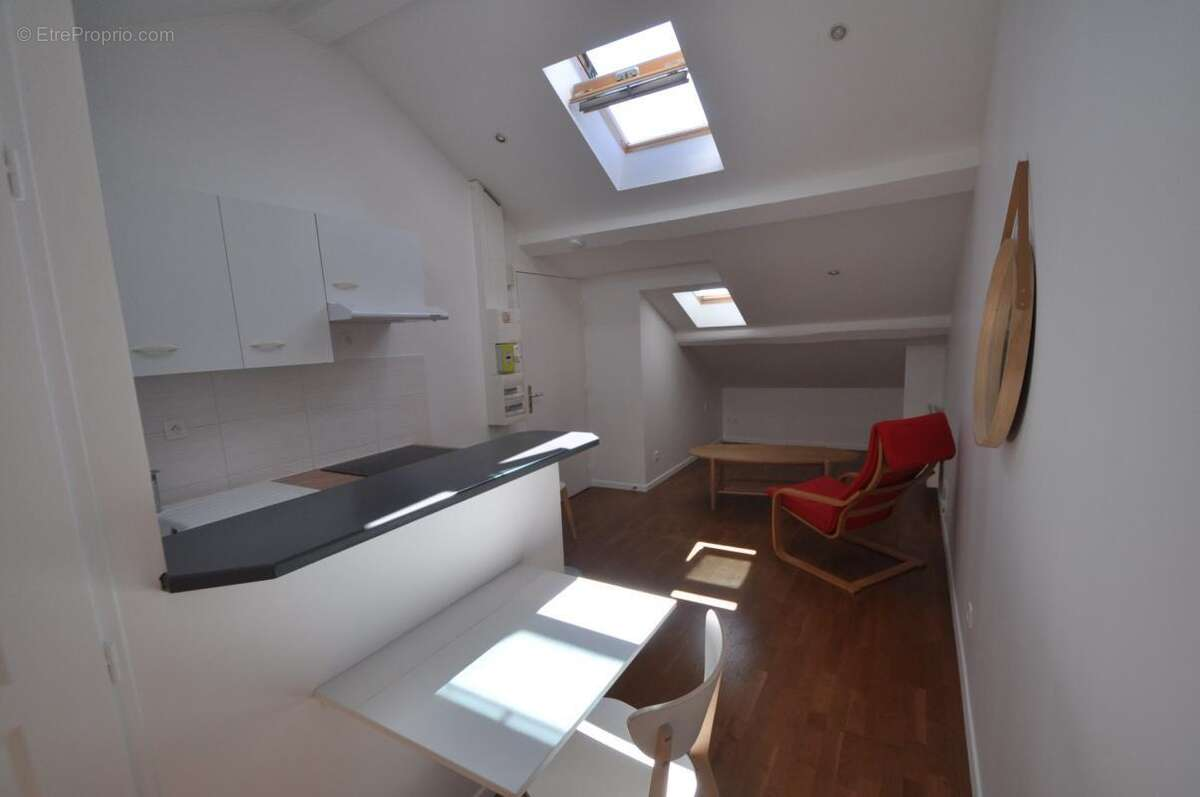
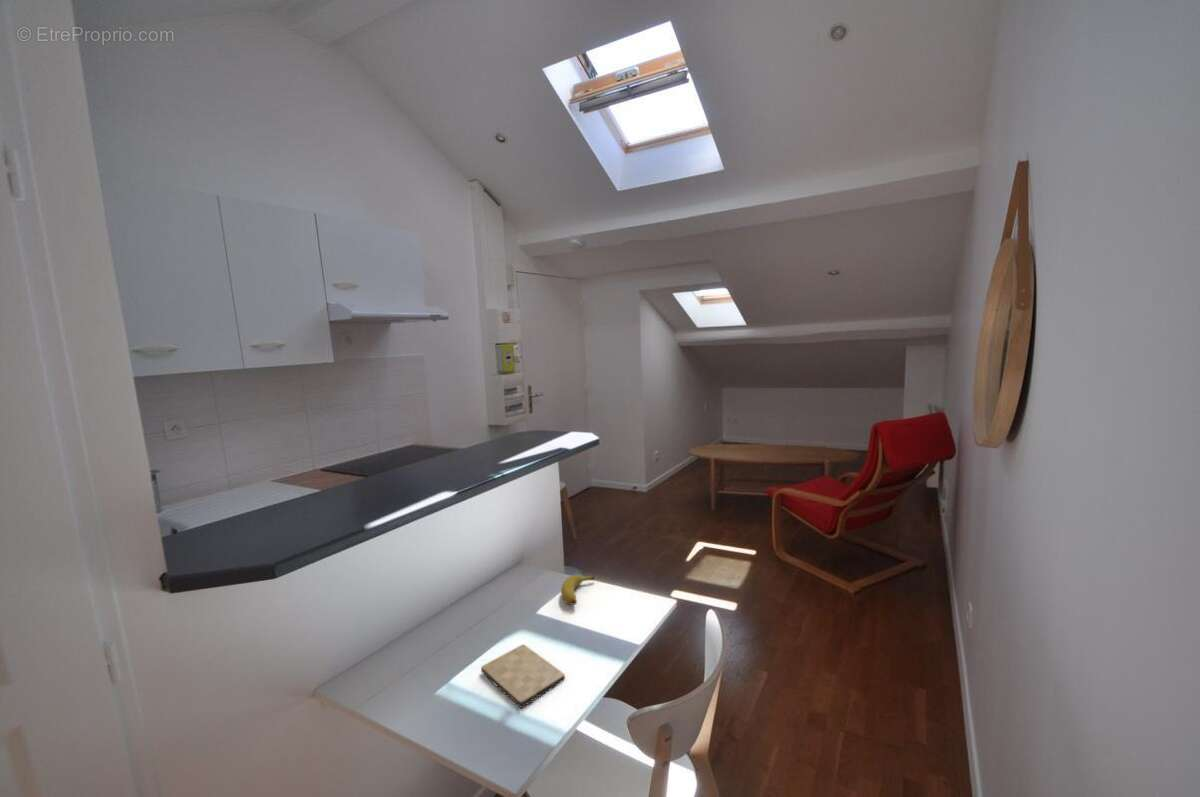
+ banana (575, 587)
+ cutting board (522, 672)
